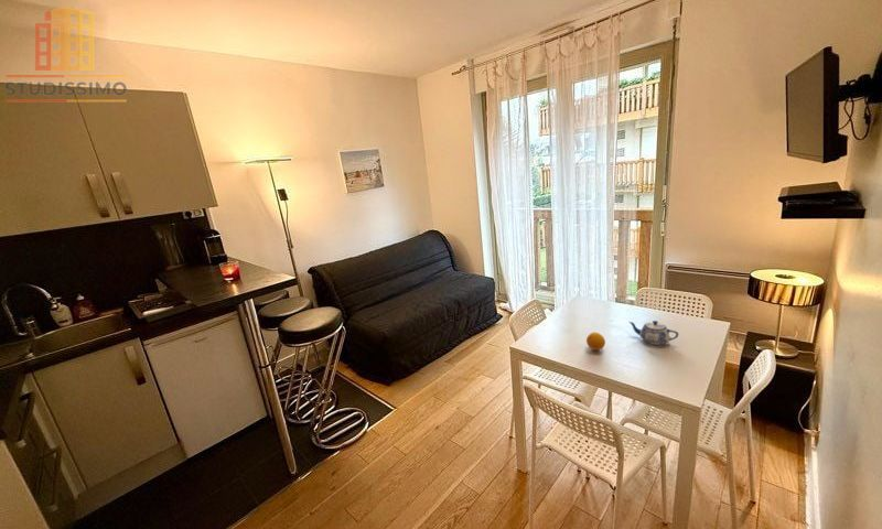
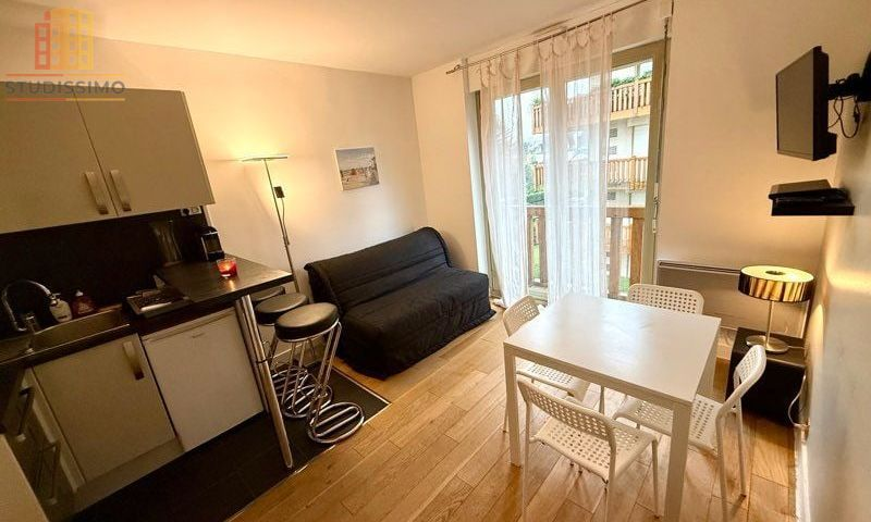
- fruit (595, 341)
- teapot (652, 331)
